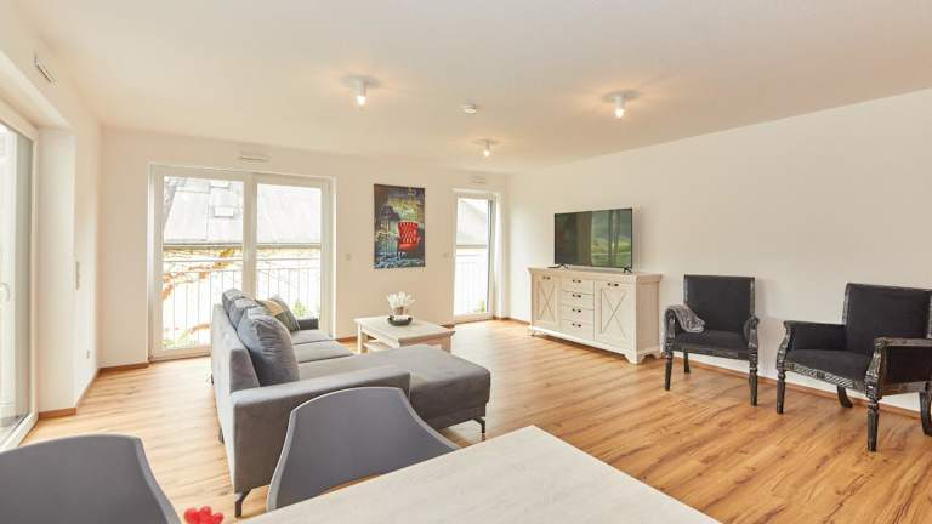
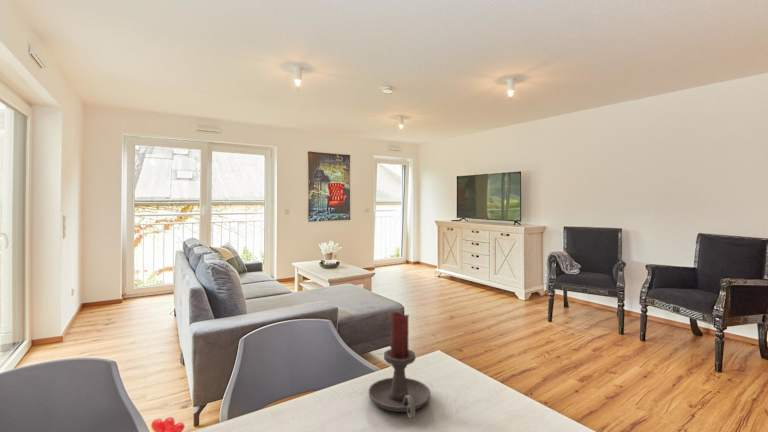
+ candle holder (401, 358)
